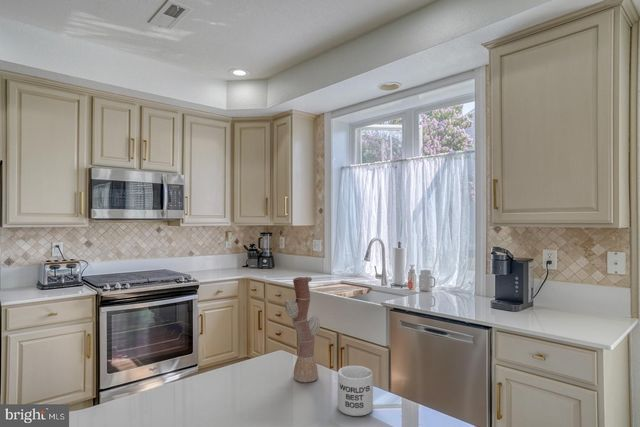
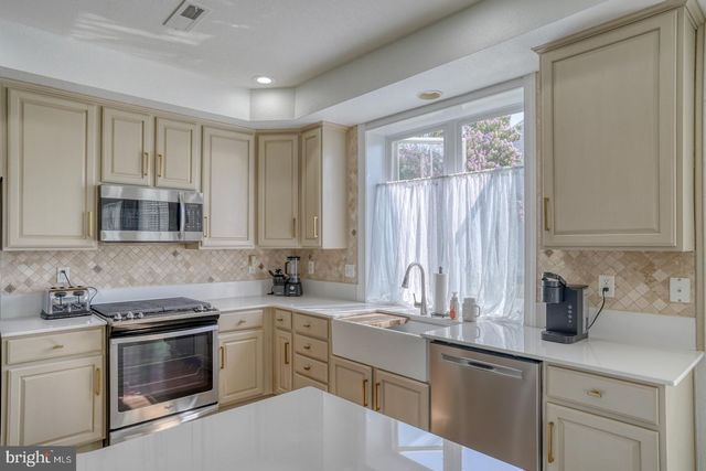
- vase (302, 327)
- mug (355, 387)
